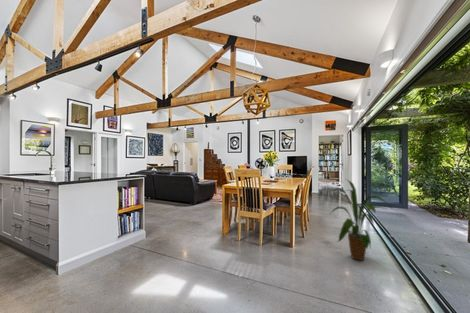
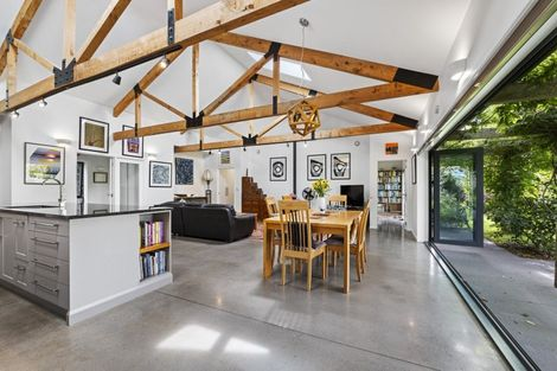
- house plant (356, 221)
